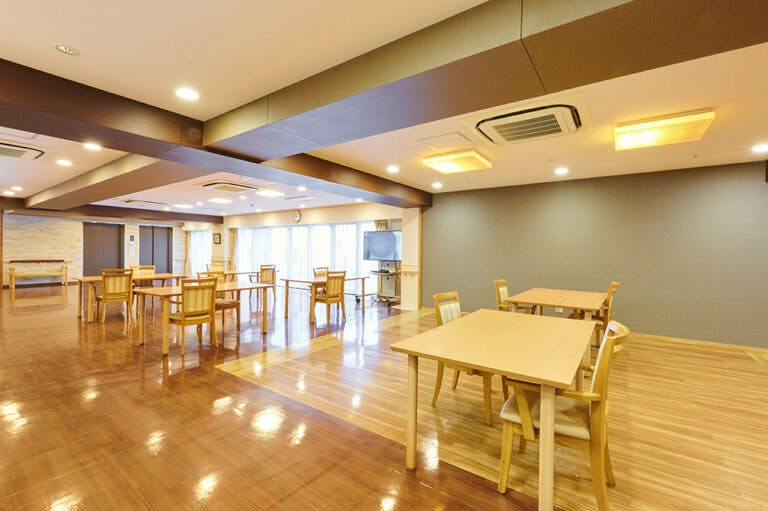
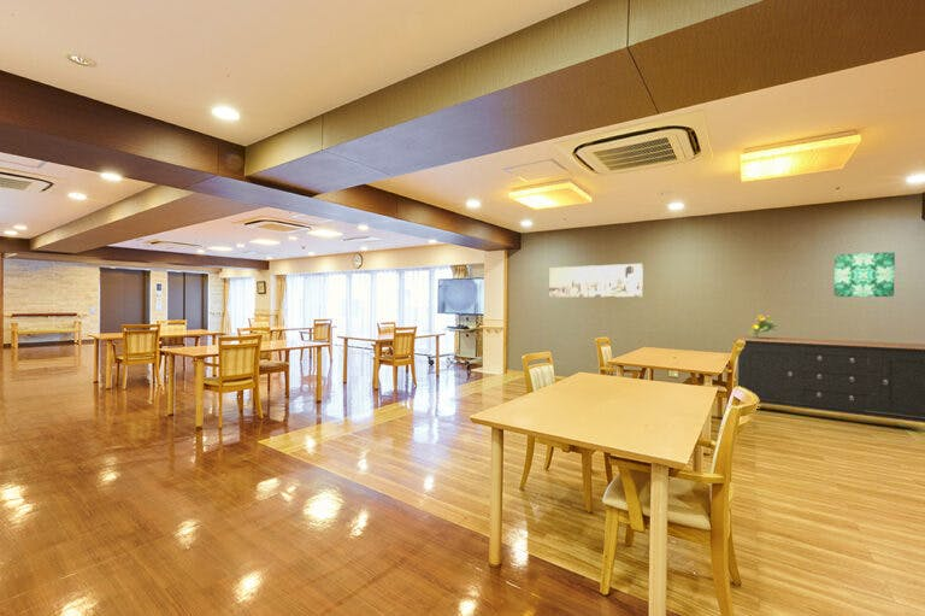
+ flowering plant (764, 327)
+ sideboard (831, 380)
+ wall art (593, 281)
+ wall art (862, 275)
